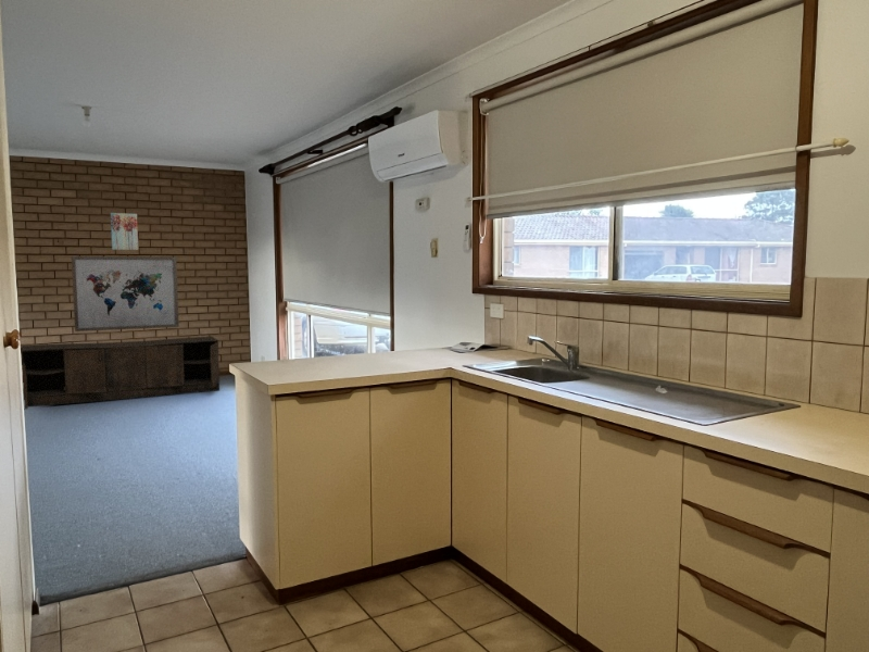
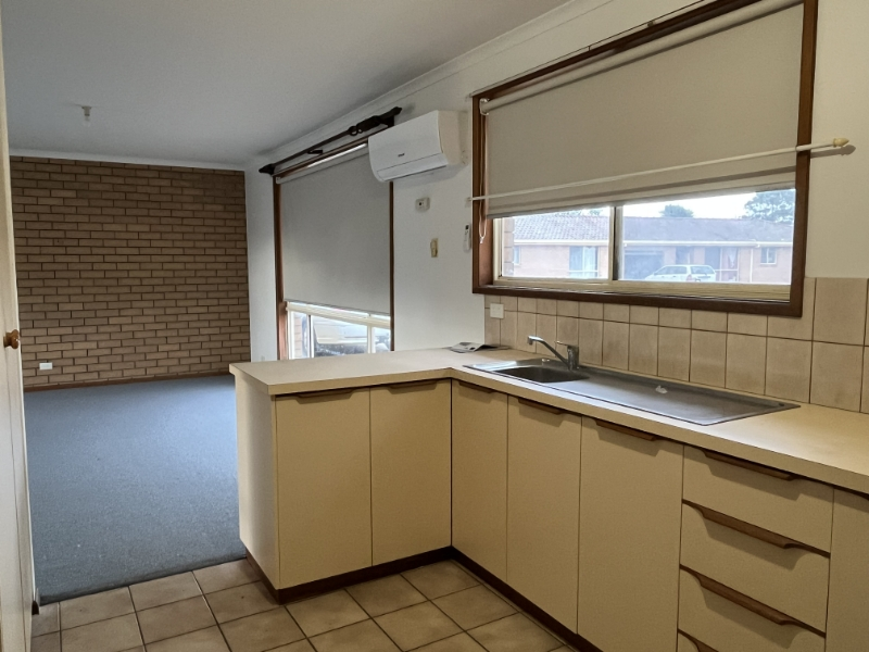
- wall art (124, 231)
- sideboard (106, 372)
- wall art (127, 292)
